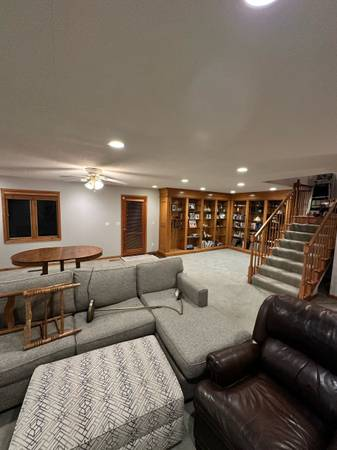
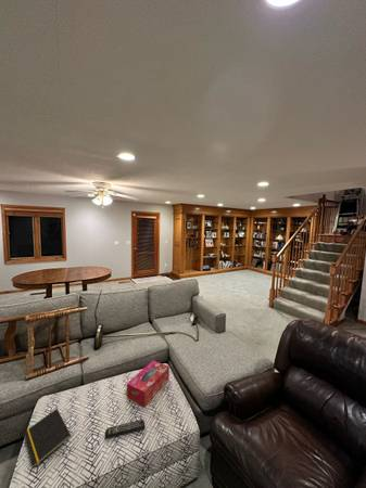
+ notepad (47, 434)
+ remote control (125, 428)
+ tissue box (149, 381)
